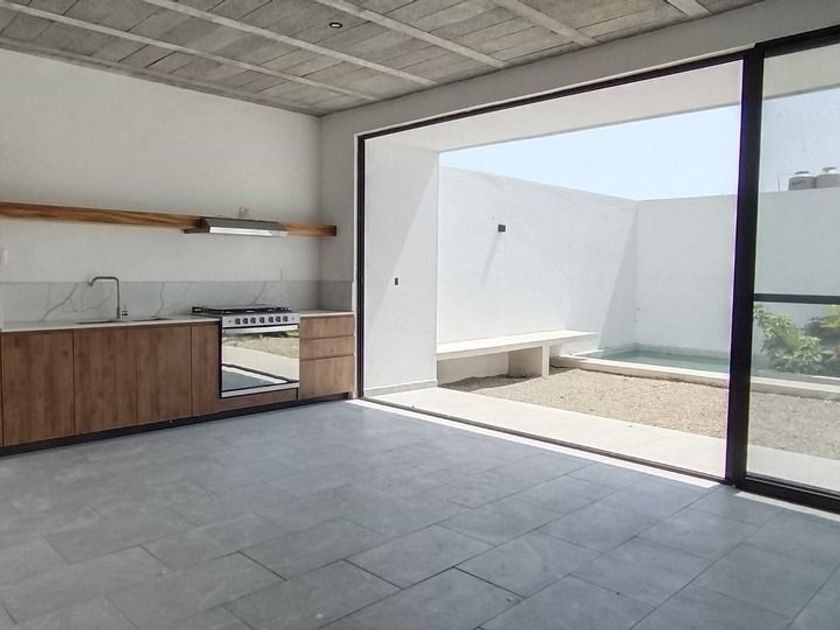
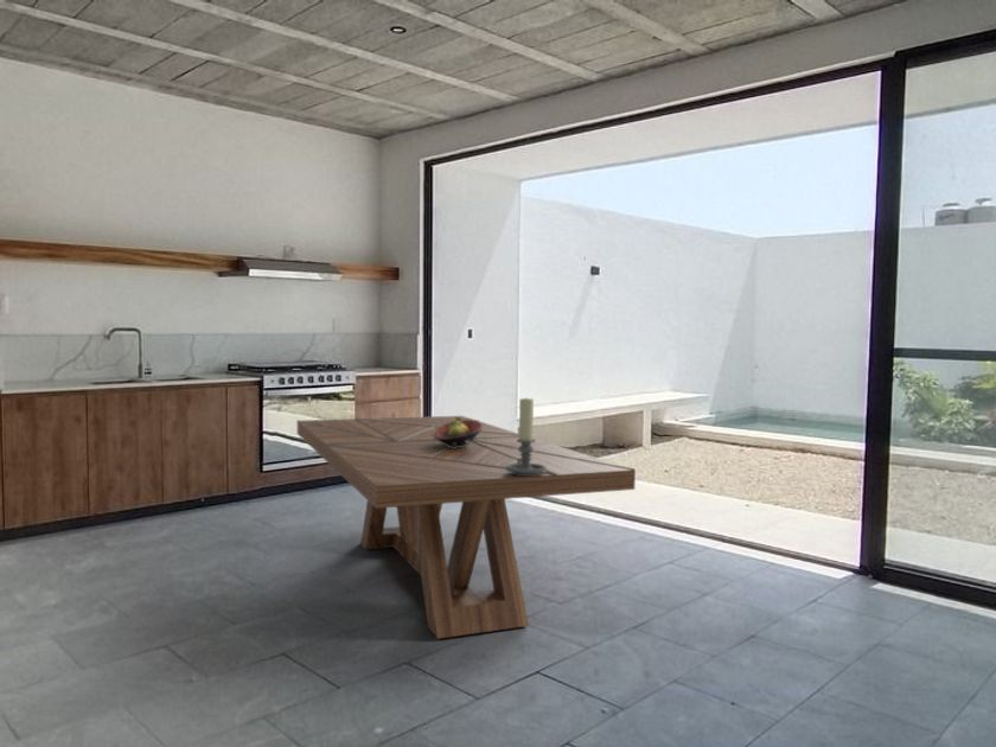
+ candle holder (524, 433)
+ fruit bowl (459, 432)
+ dining table (430, 509)
